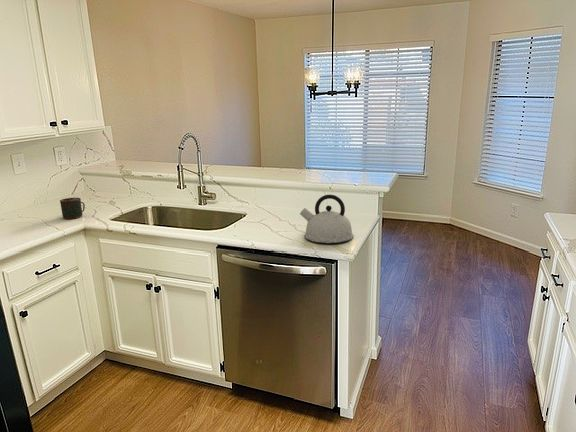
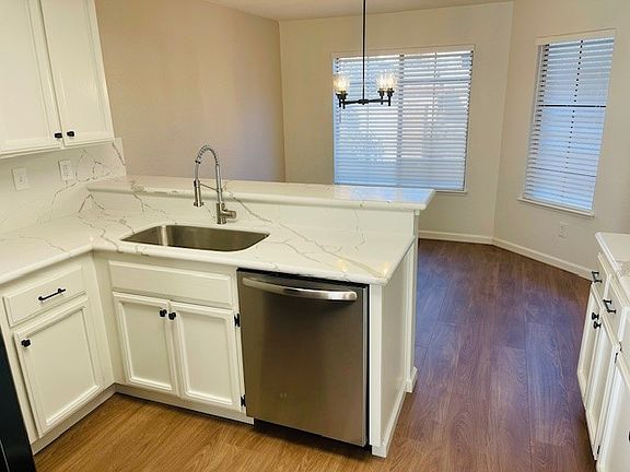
- mug (74, 208)
- kettle (326, 215)
